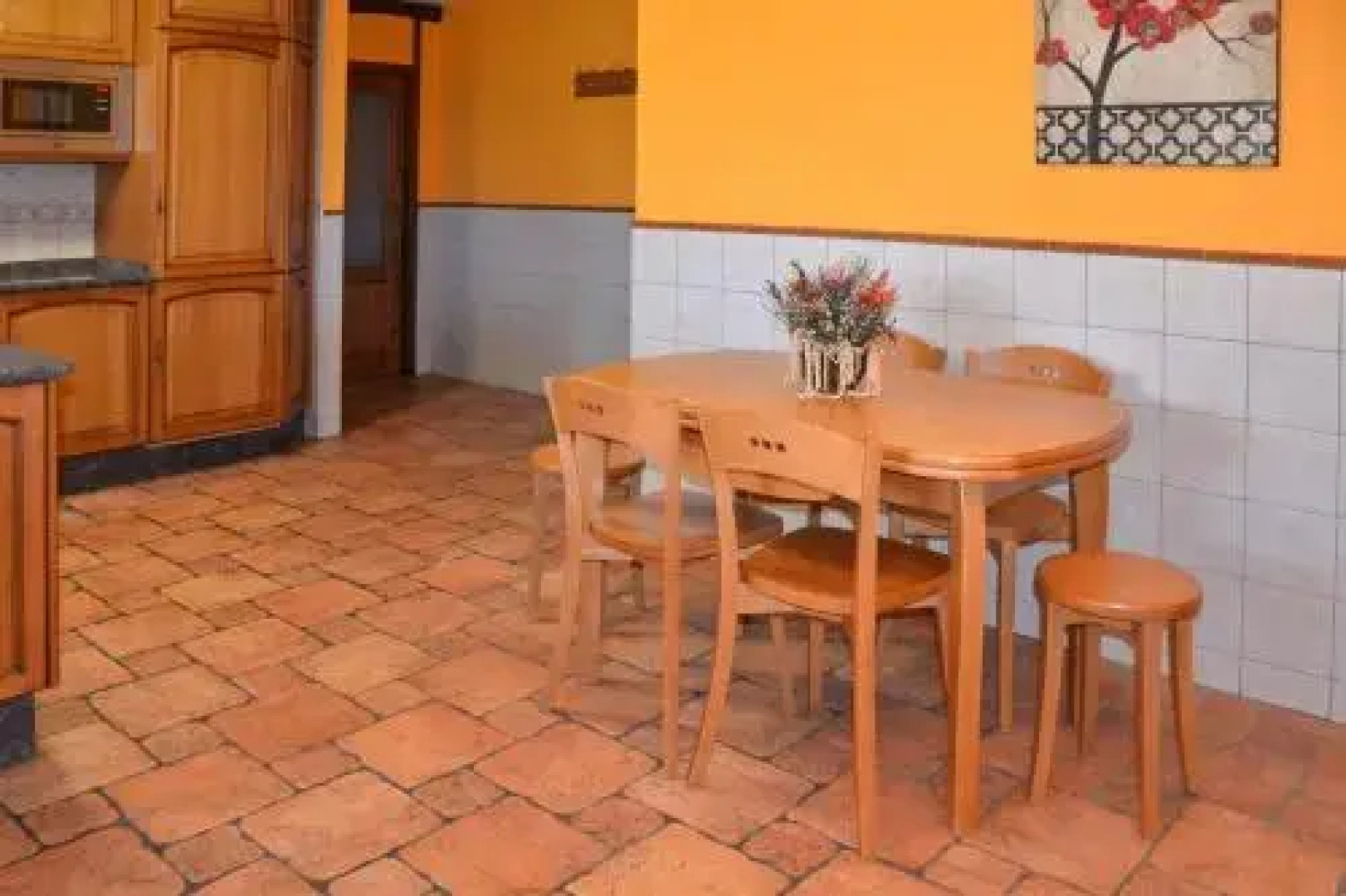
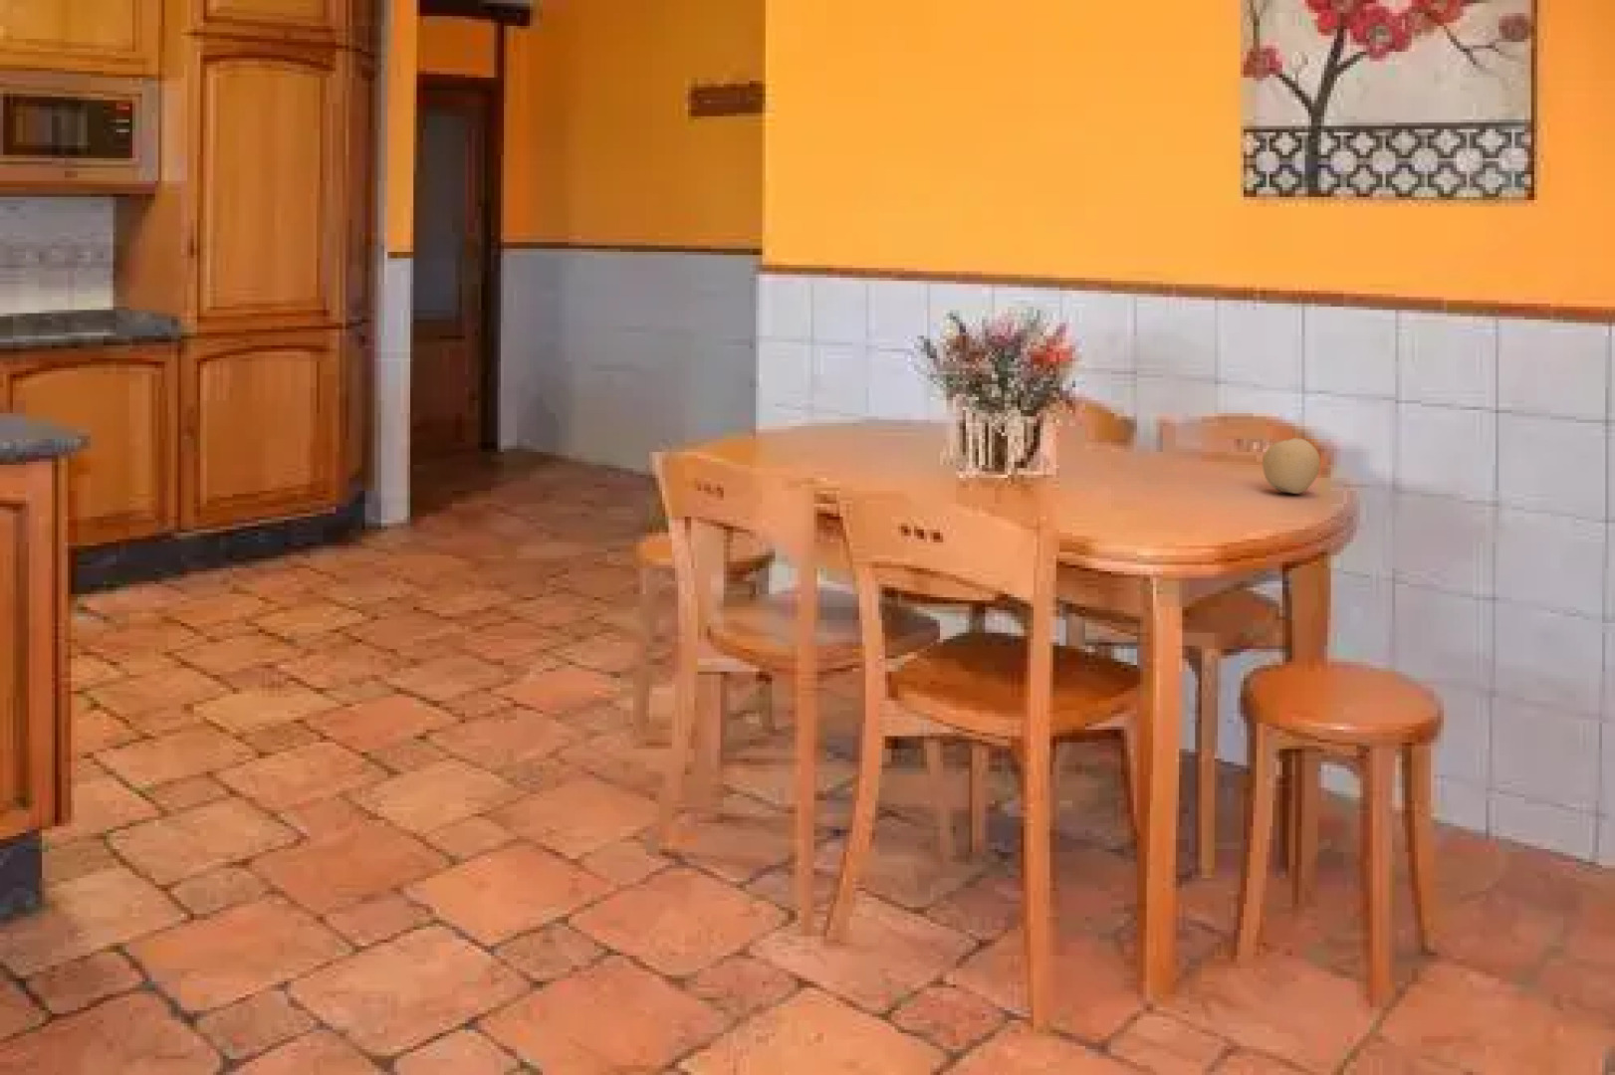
+ fruit (1290, 466)
